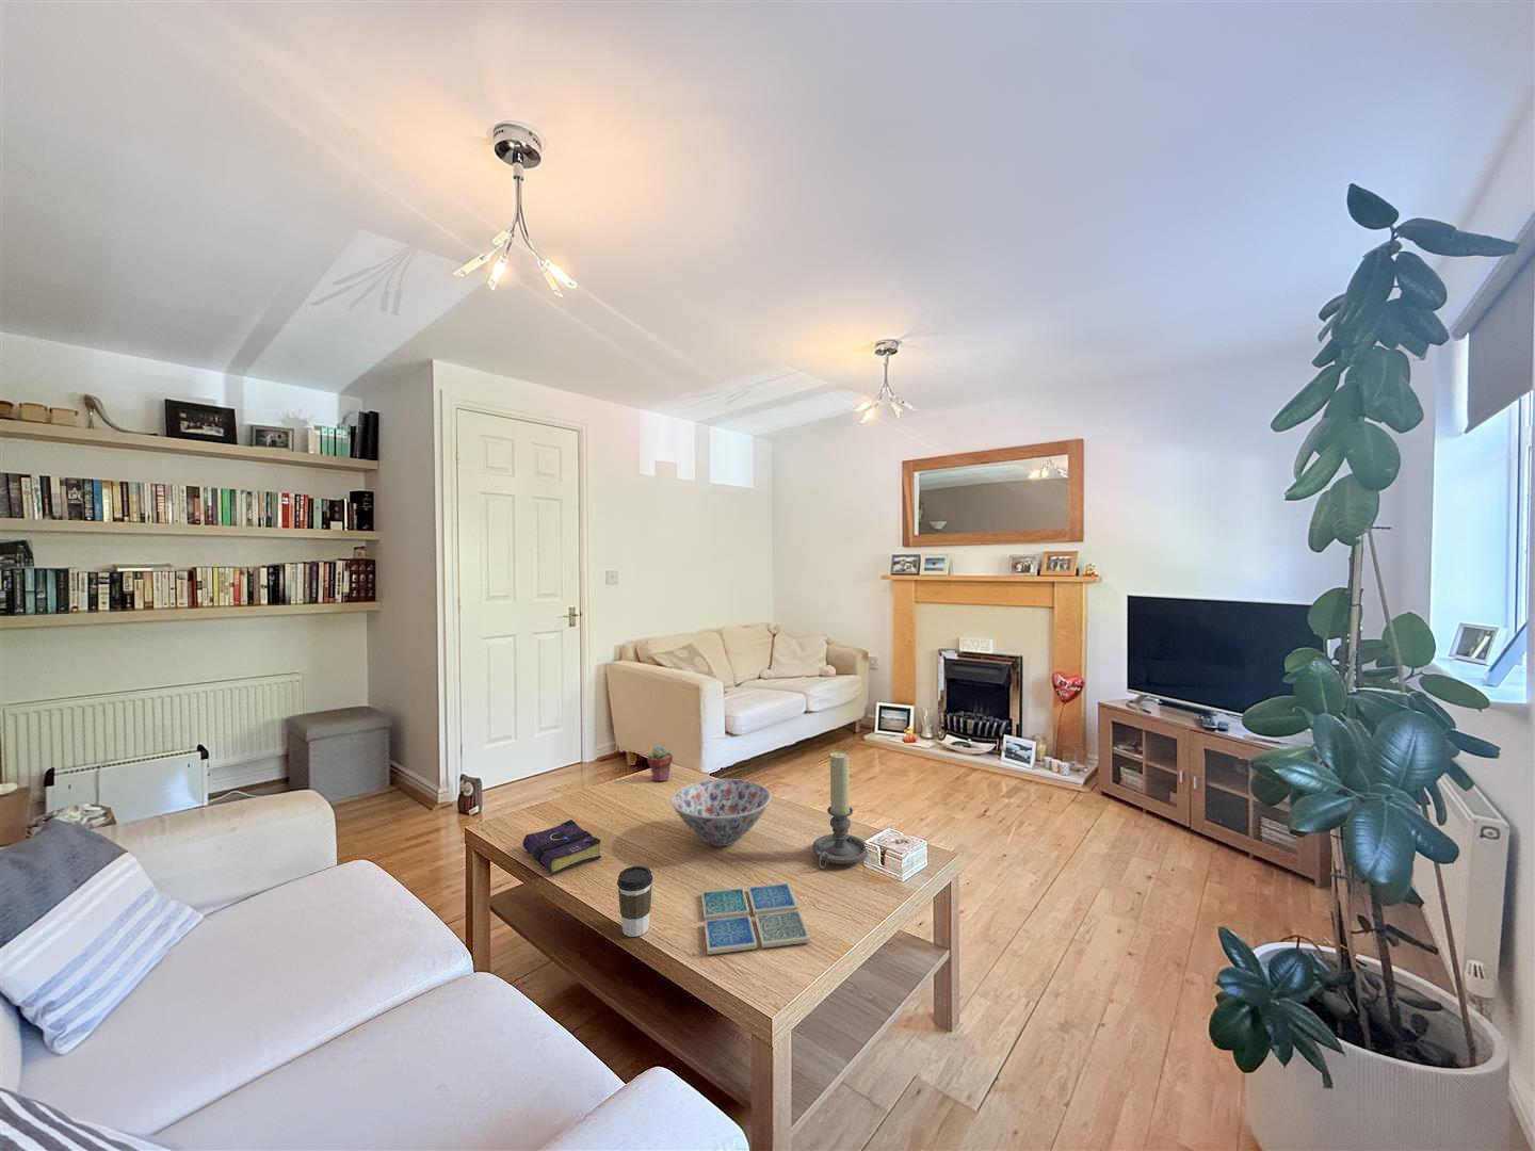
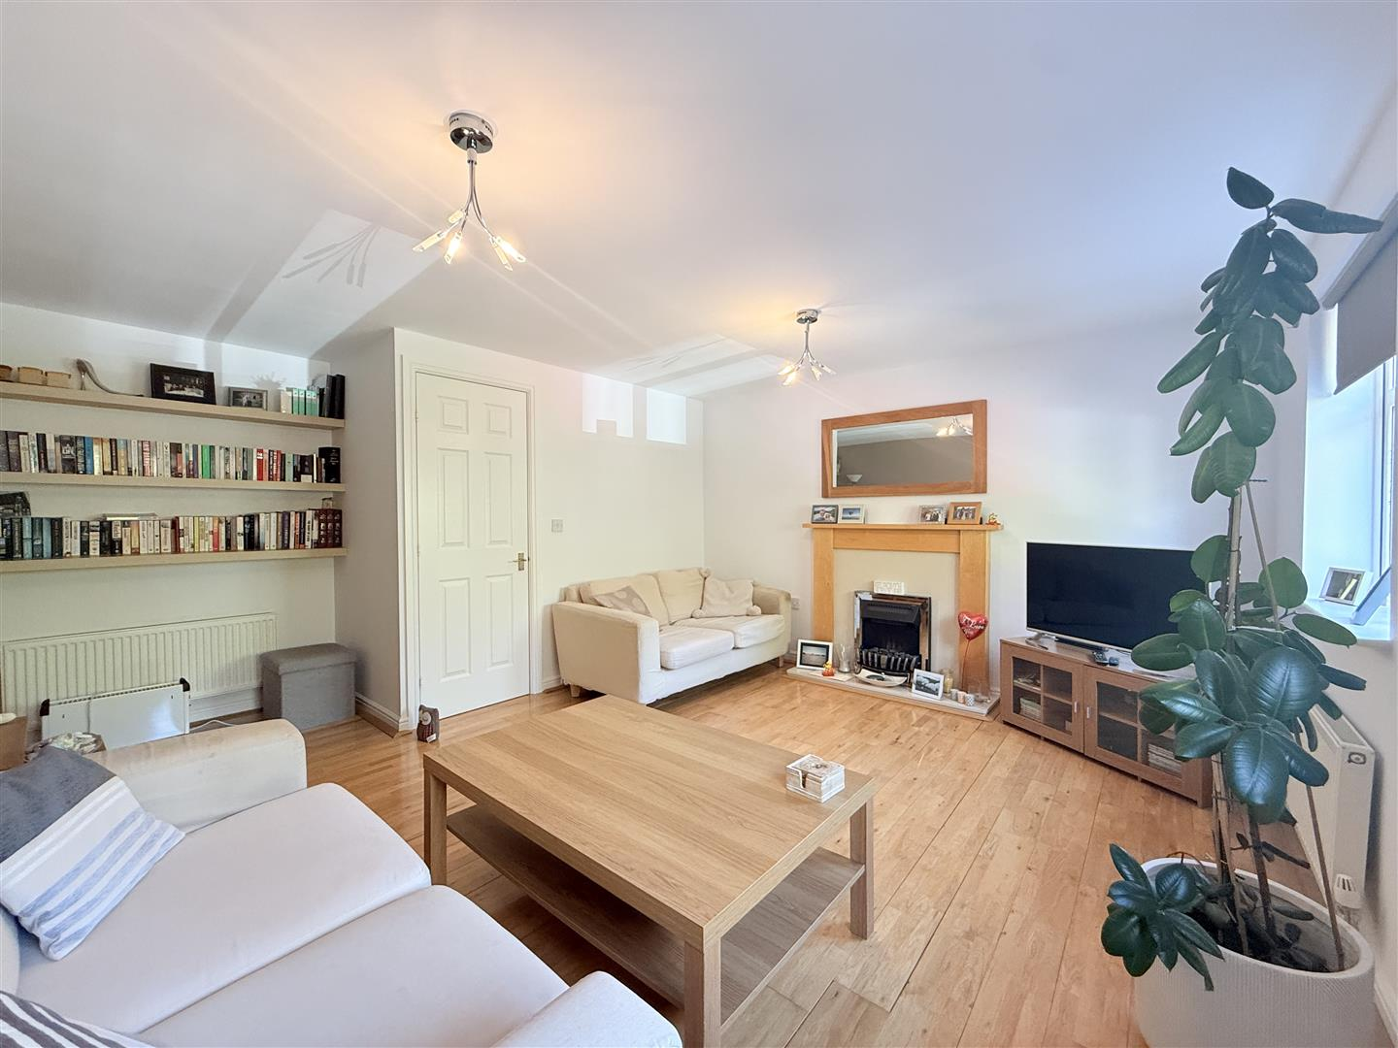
- candle holder (836, 805)
- book (561, 845)
- drink coaster (749, 915)
- coffee cup (636, 901)
- potted succulent (660, 762)
- bowl (722, 819)
